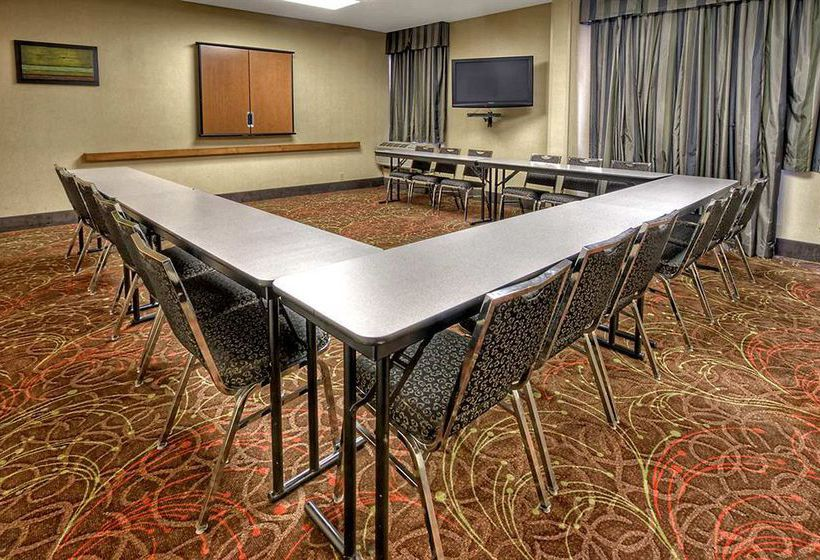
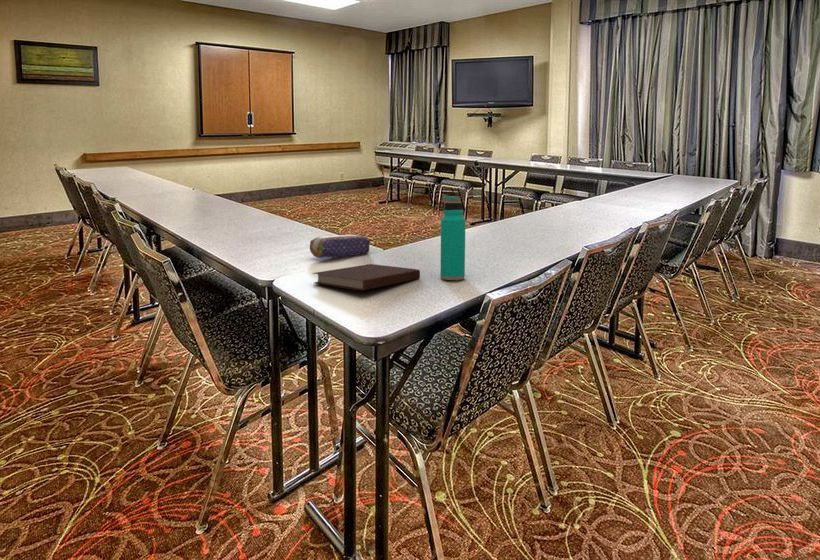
+ pencil case (340, 245)
+ water bottle (452, 237)
+ notebook (367, 276)
